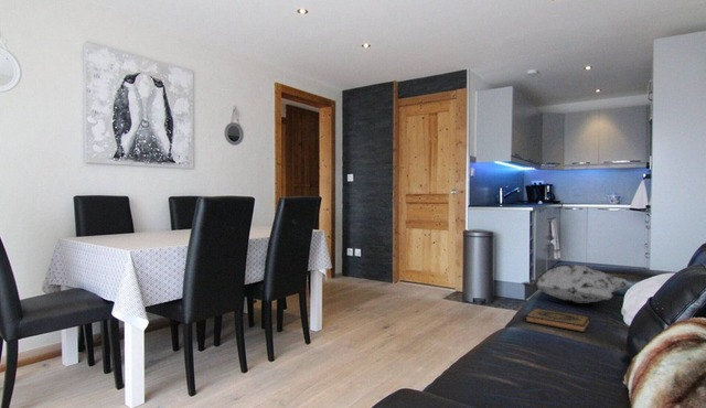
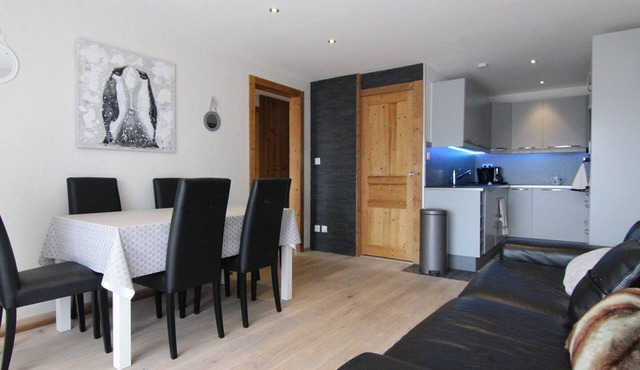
- hardback book (557, 319)
- decorative pillow (575, 283)
